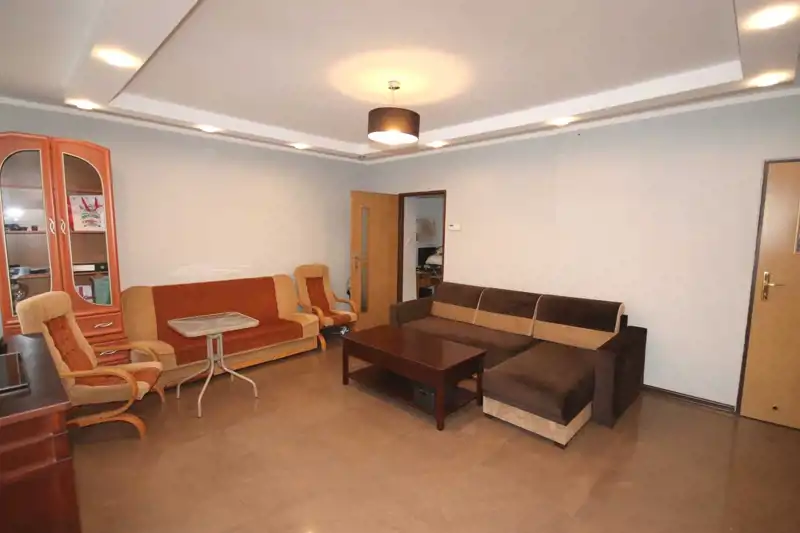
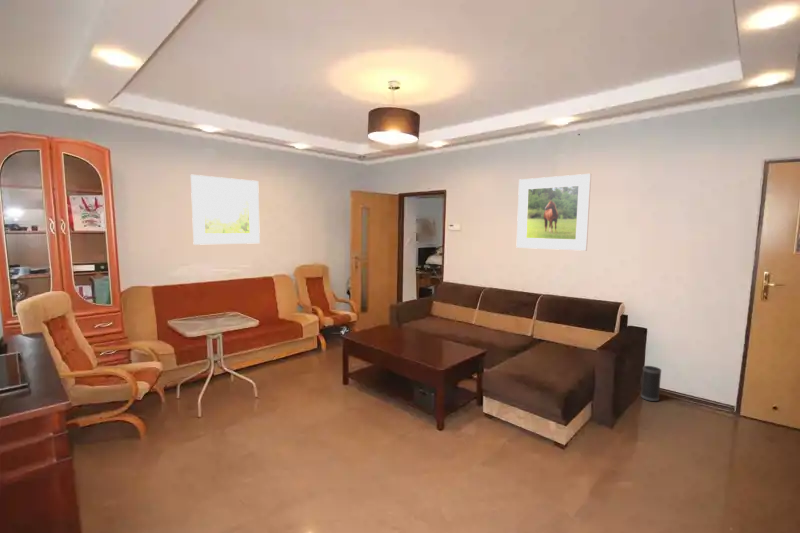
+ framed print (551, 213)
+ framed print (227, 211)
+ speaker (650, 383)
